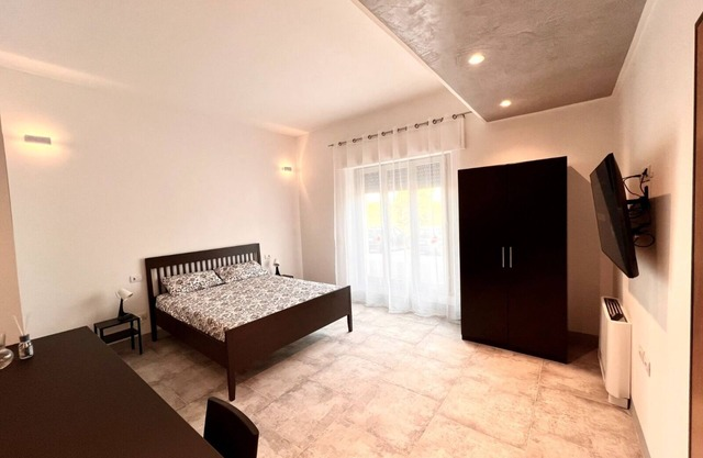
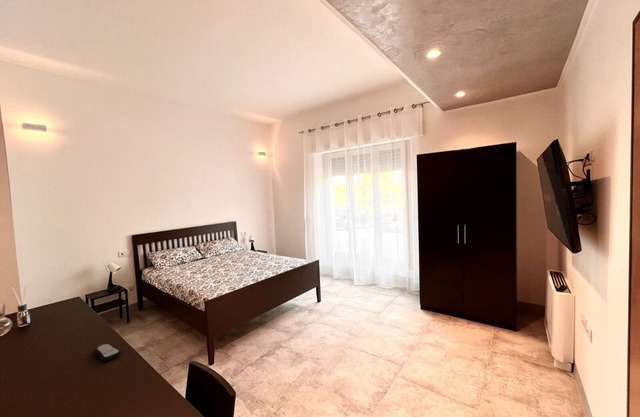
+ remote control (107, 351)
